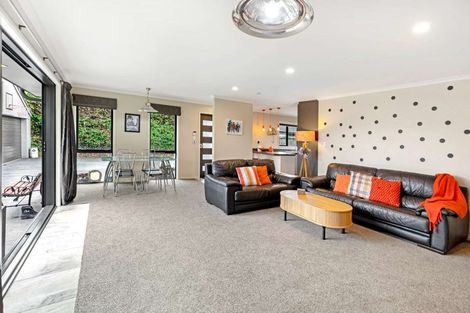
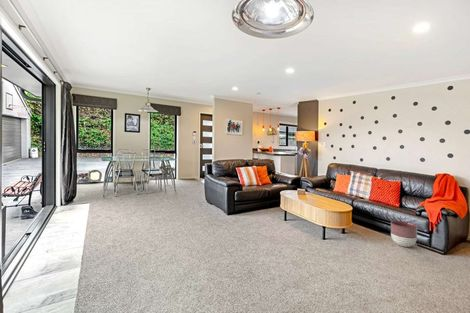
+ planter (403, 234)
